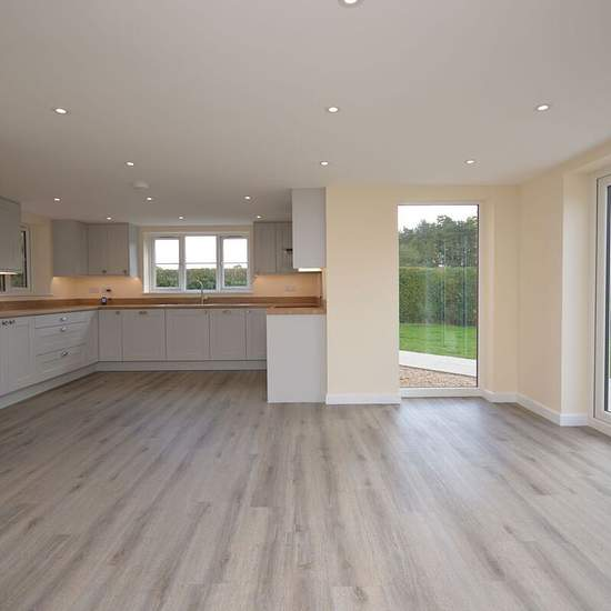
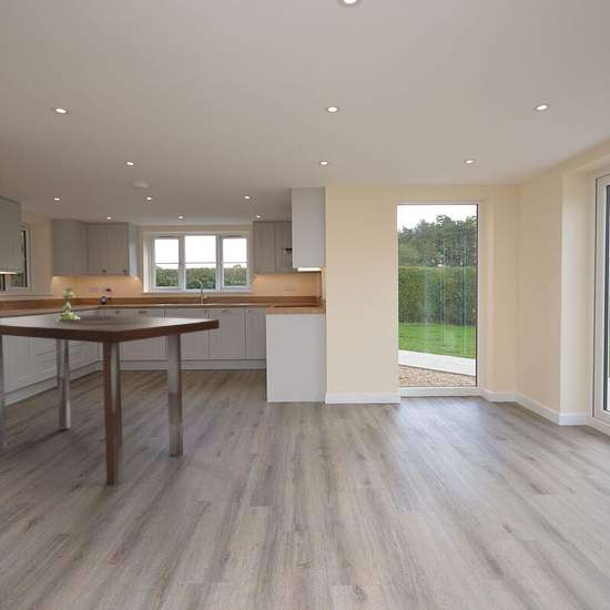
+ candlestick (70, 306)
+ dining table (69, 386)
